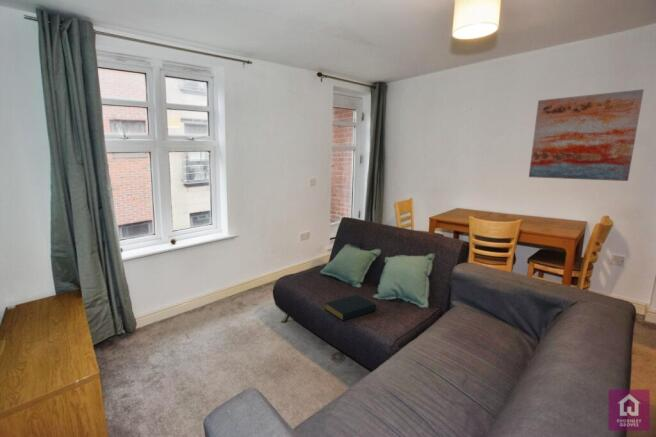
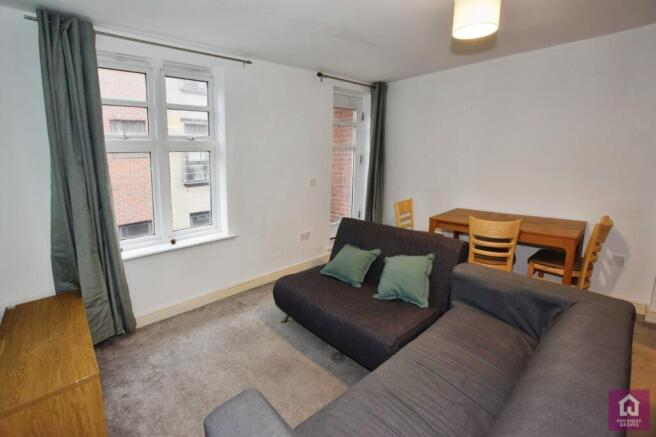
- wall art (580, 138)
- hardback book (350, 306)
